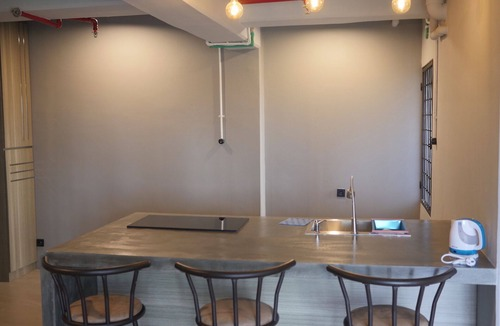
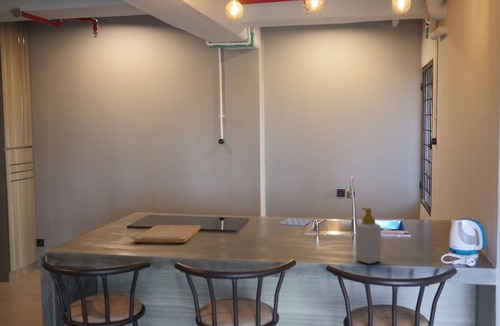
+ cutting board (169, 233)
+ soap bottle (368, 234)
